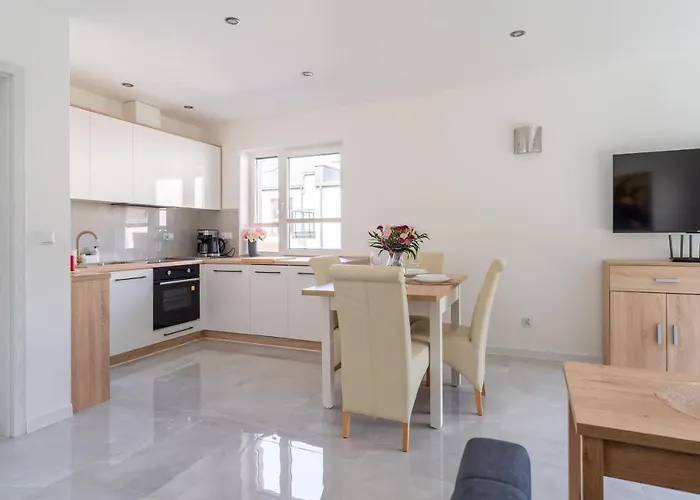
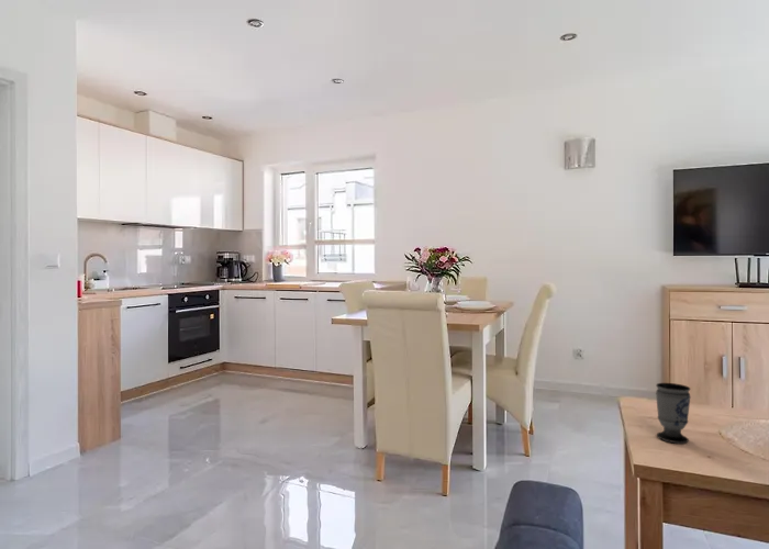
+ cup (672, 412)
